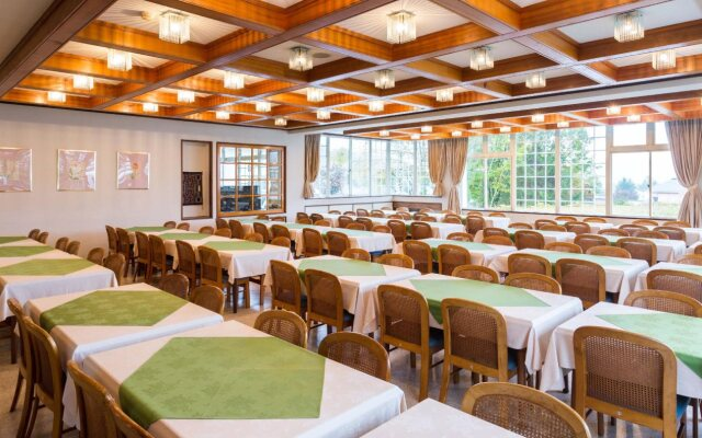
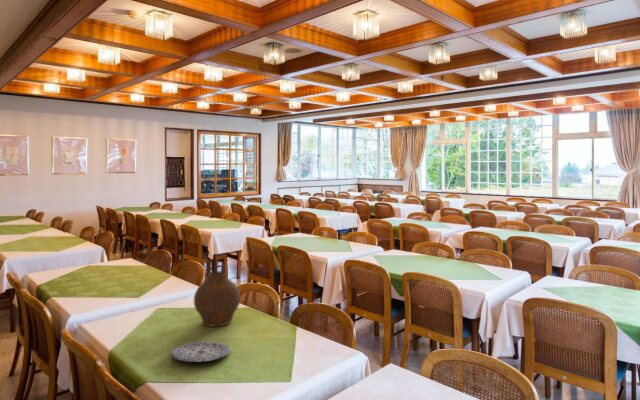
+ plate (201, 351)
+ vase (217, 297)
